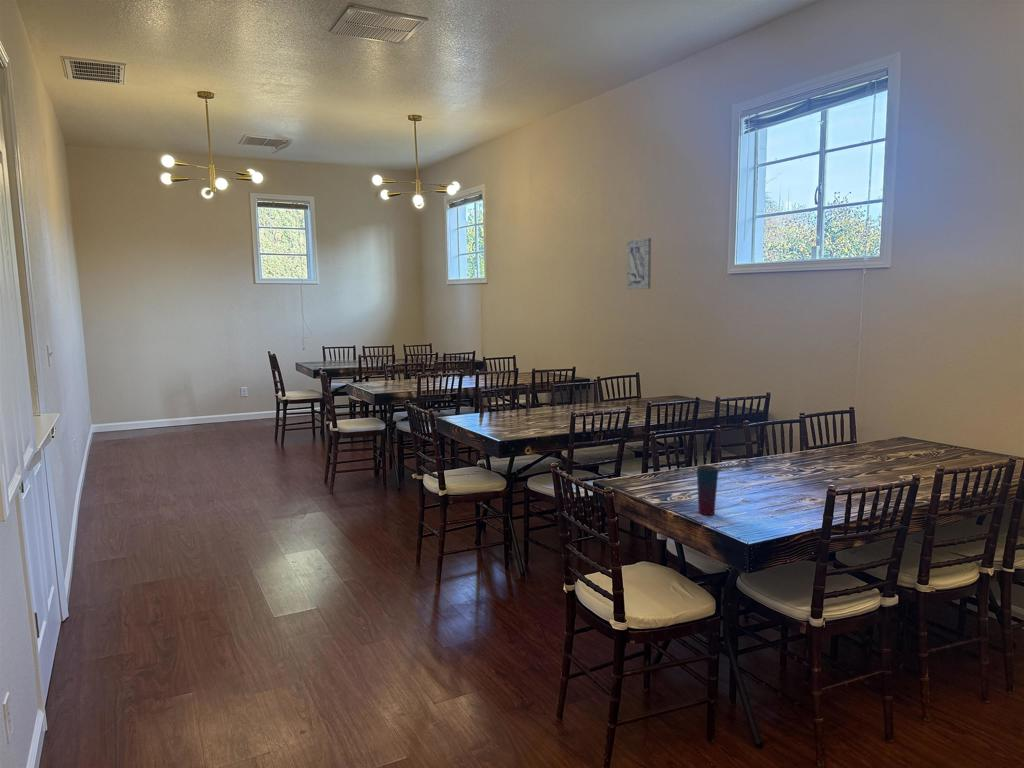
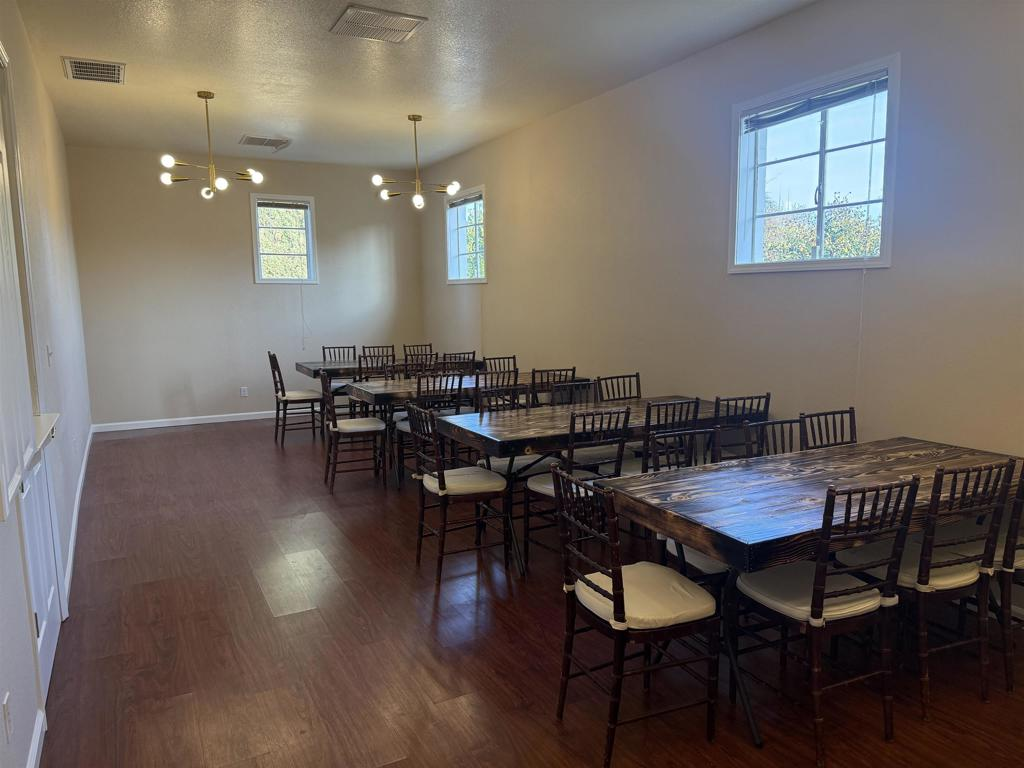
- wall art (638, 264)
- cup (707, 490)
